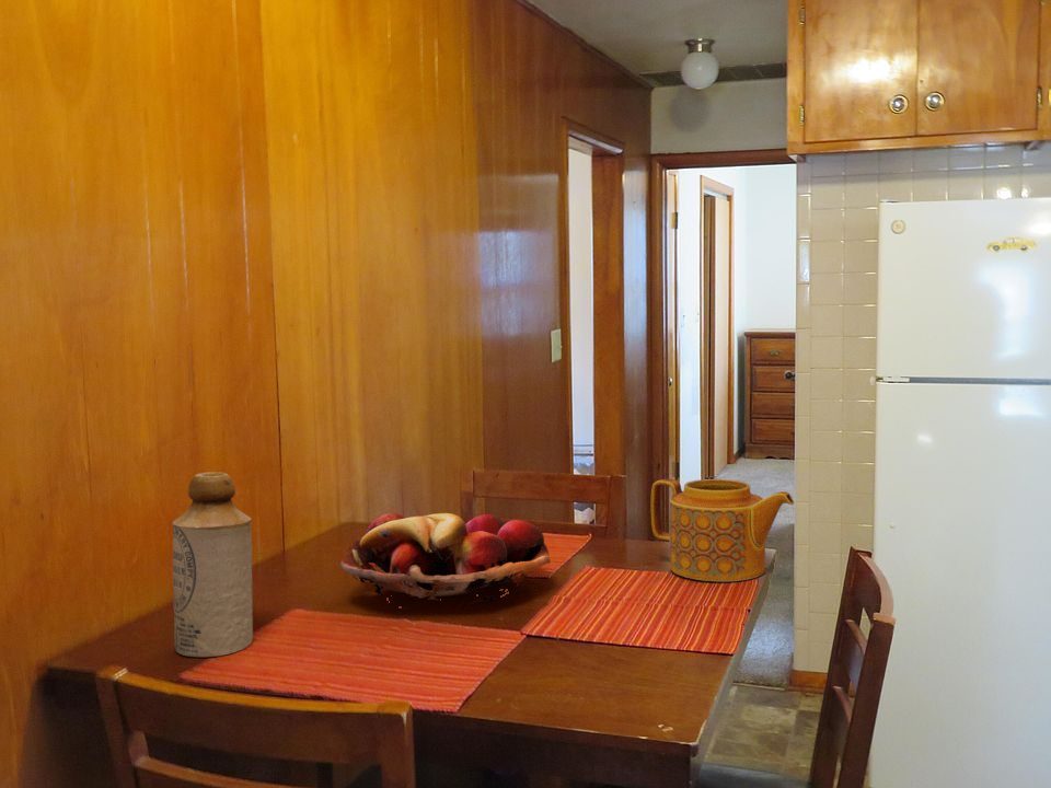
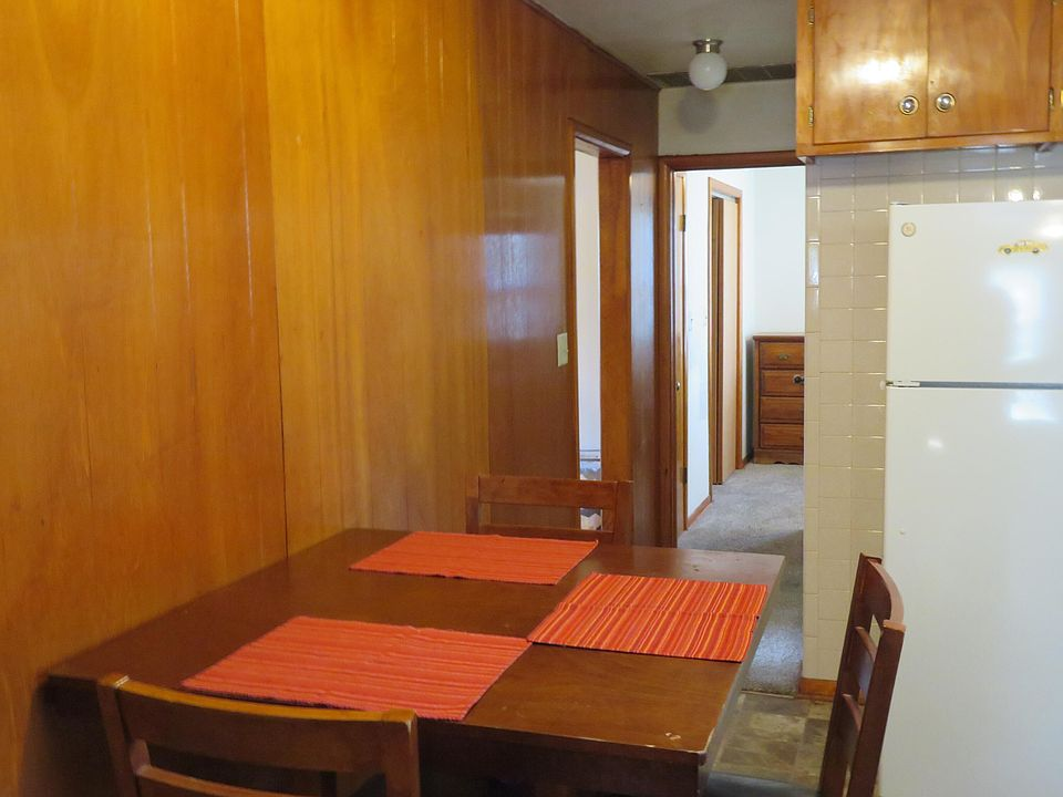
- teapot (720, 526)
- fruit basket (447, 552)
- bottle (211, 559)
